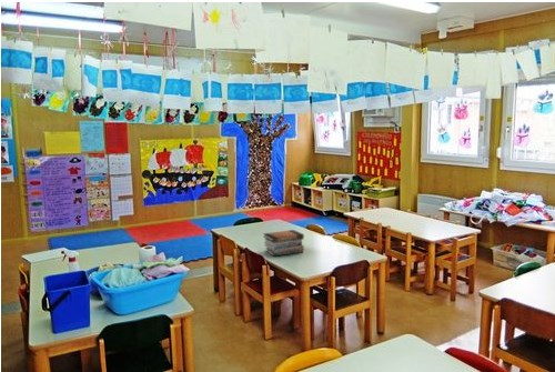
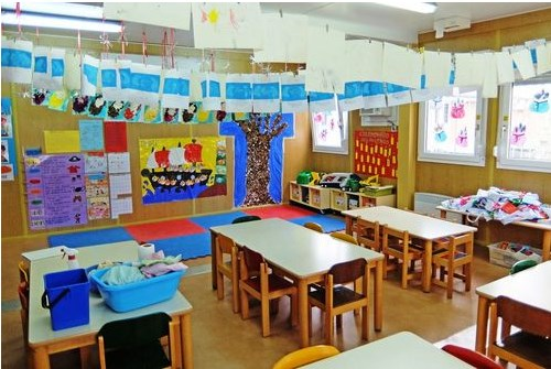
- book stack (283, 242)
